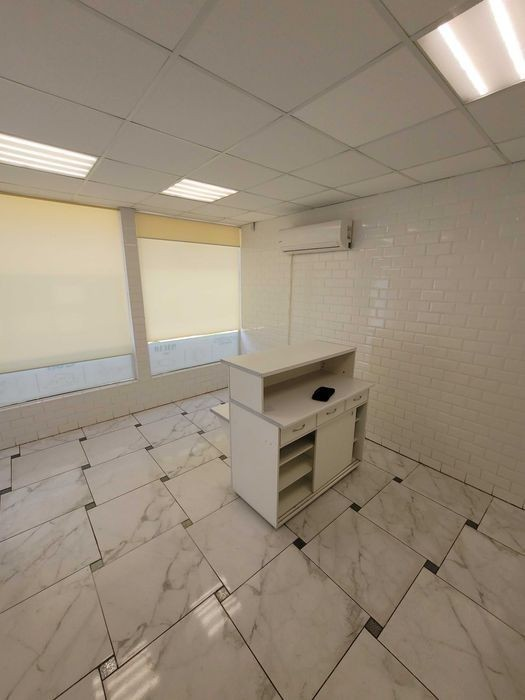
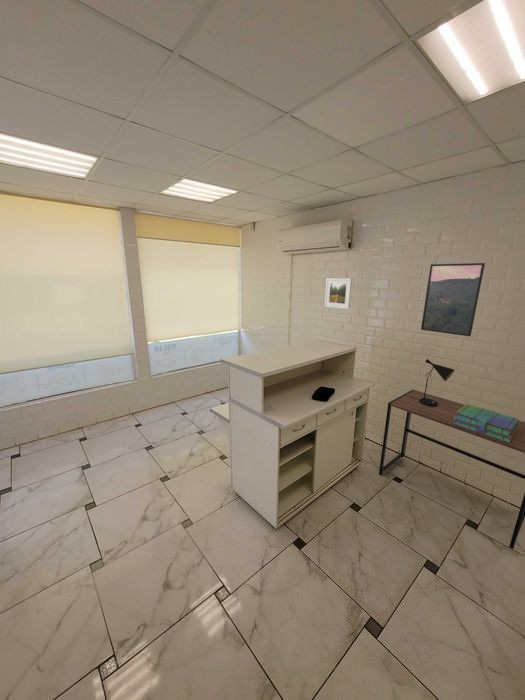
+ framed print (337, 293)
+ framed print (450, 299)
+ desk (456, 451)
+ table lamp (427, 381)
+ stack of books (485, 420)
